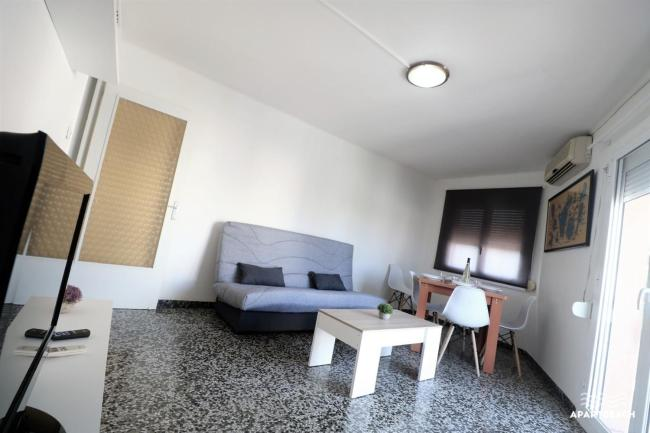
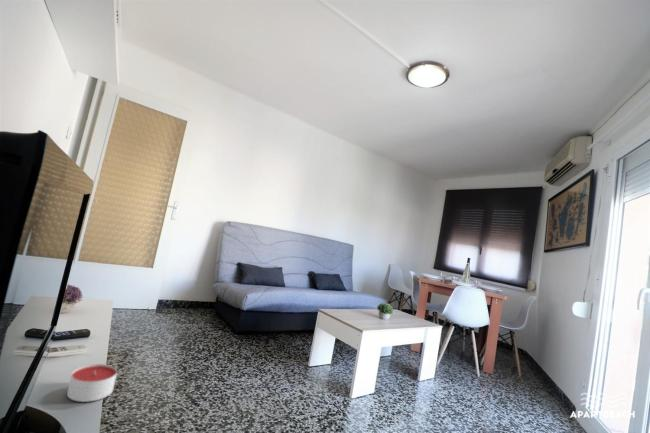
+ candle (93, 381)
